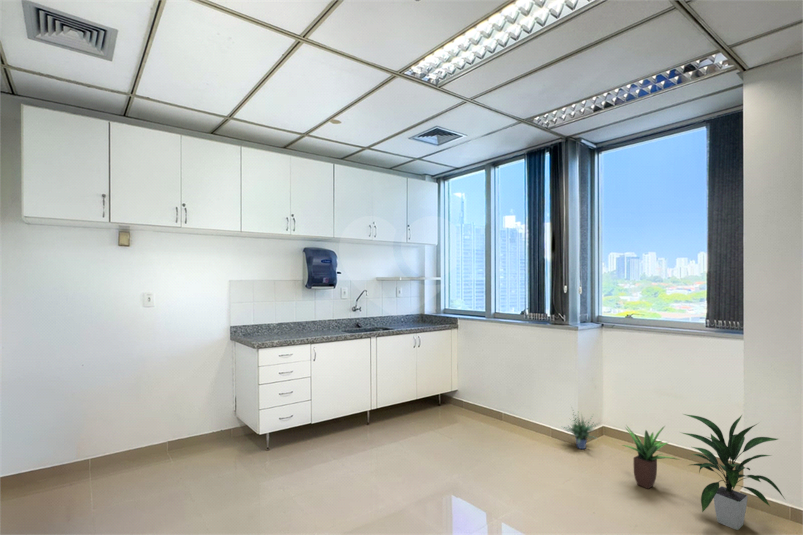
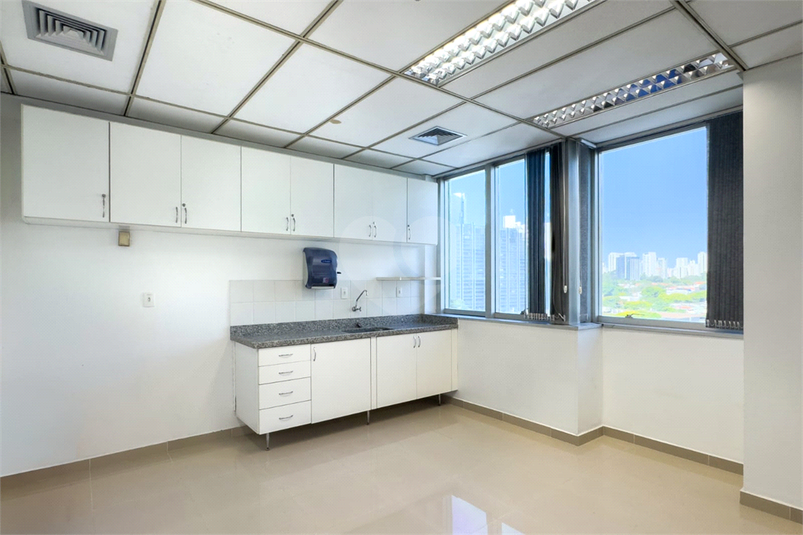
- potted plant (582, 427)
- indoor plant (726, 468)
- potted plant (650, 454)
